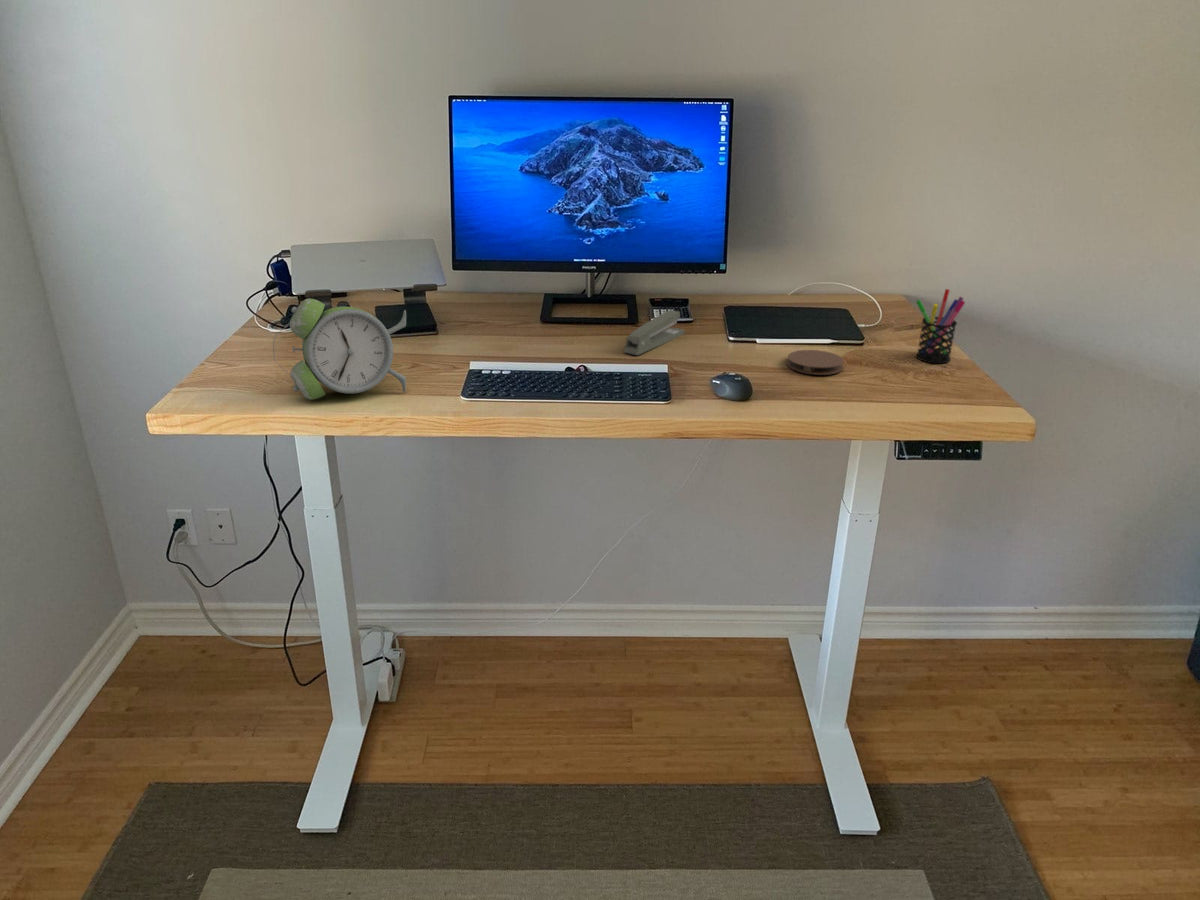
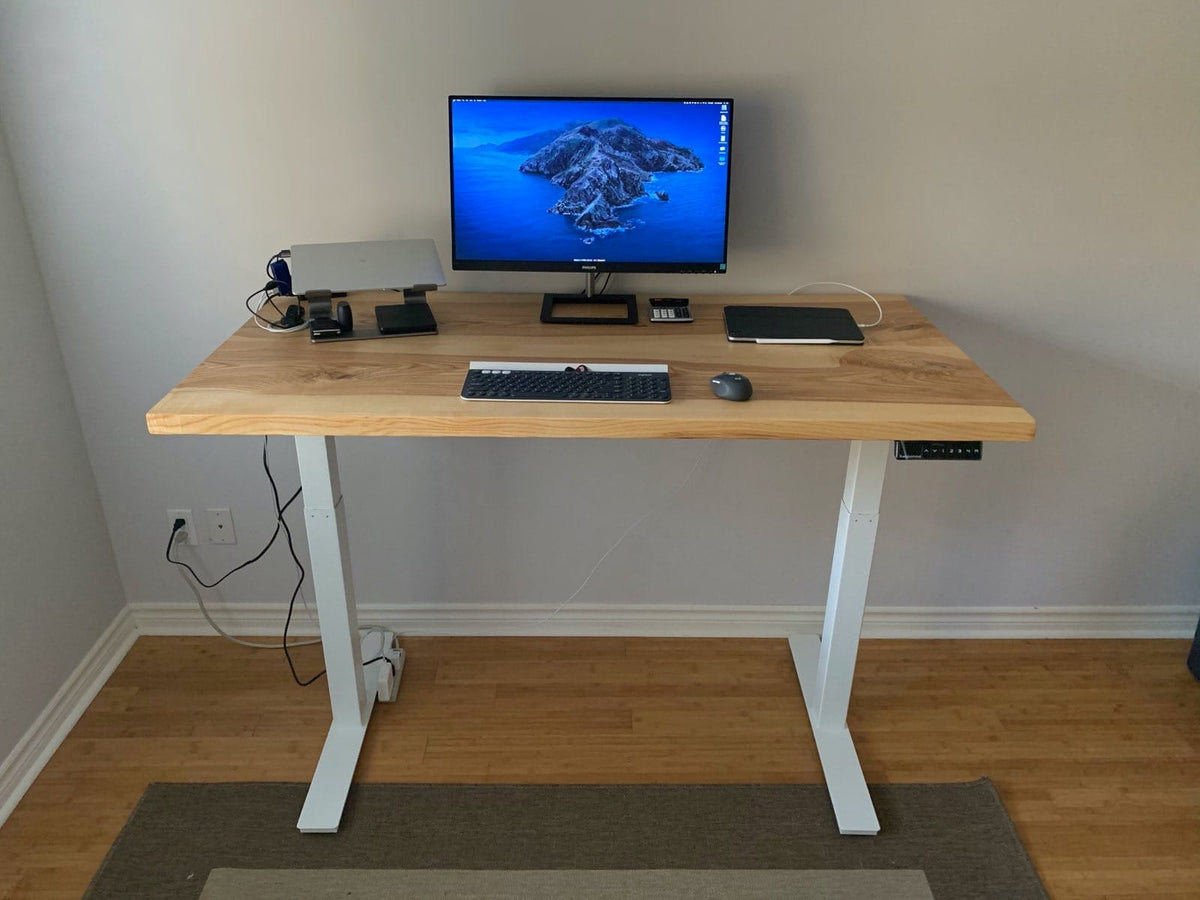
- alarm clock (341, 346)
- stapler (656, 330)
- pen holder (935, 325)
- coaster (815, 362)
